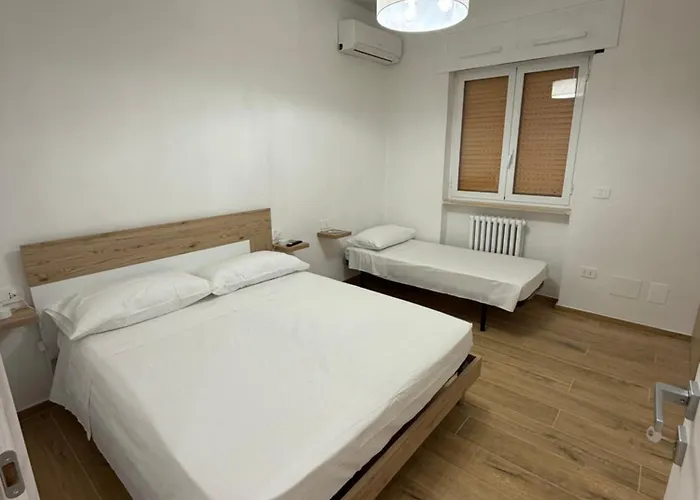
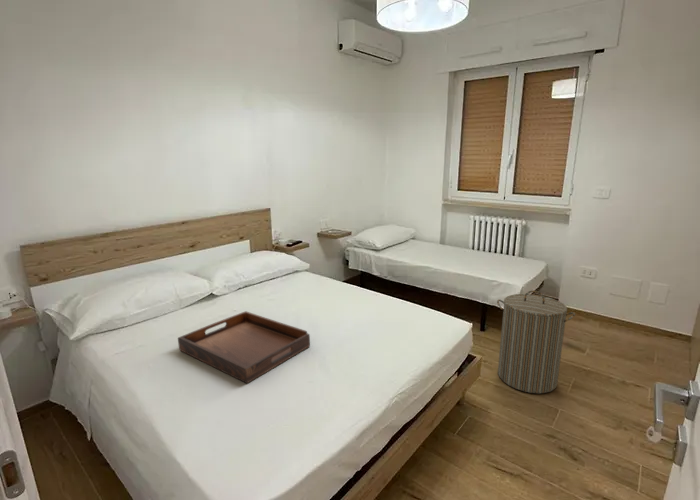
+ serving tray (246, 341)
+ laundry hamper (531, 335)
